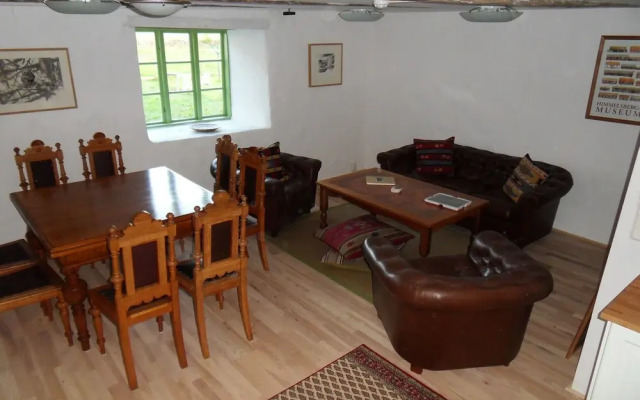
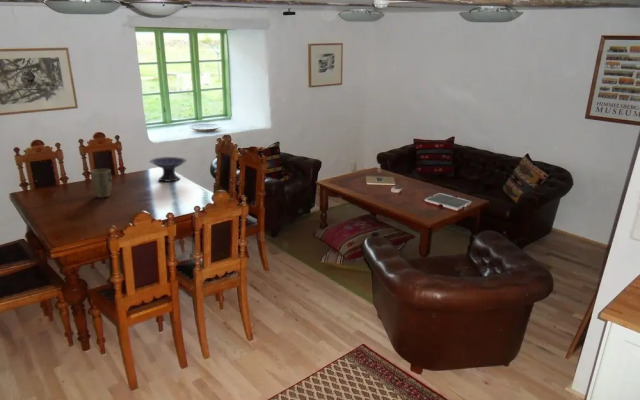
+ decorative bowl (168, 169)
+ plant pot (102, 183)
